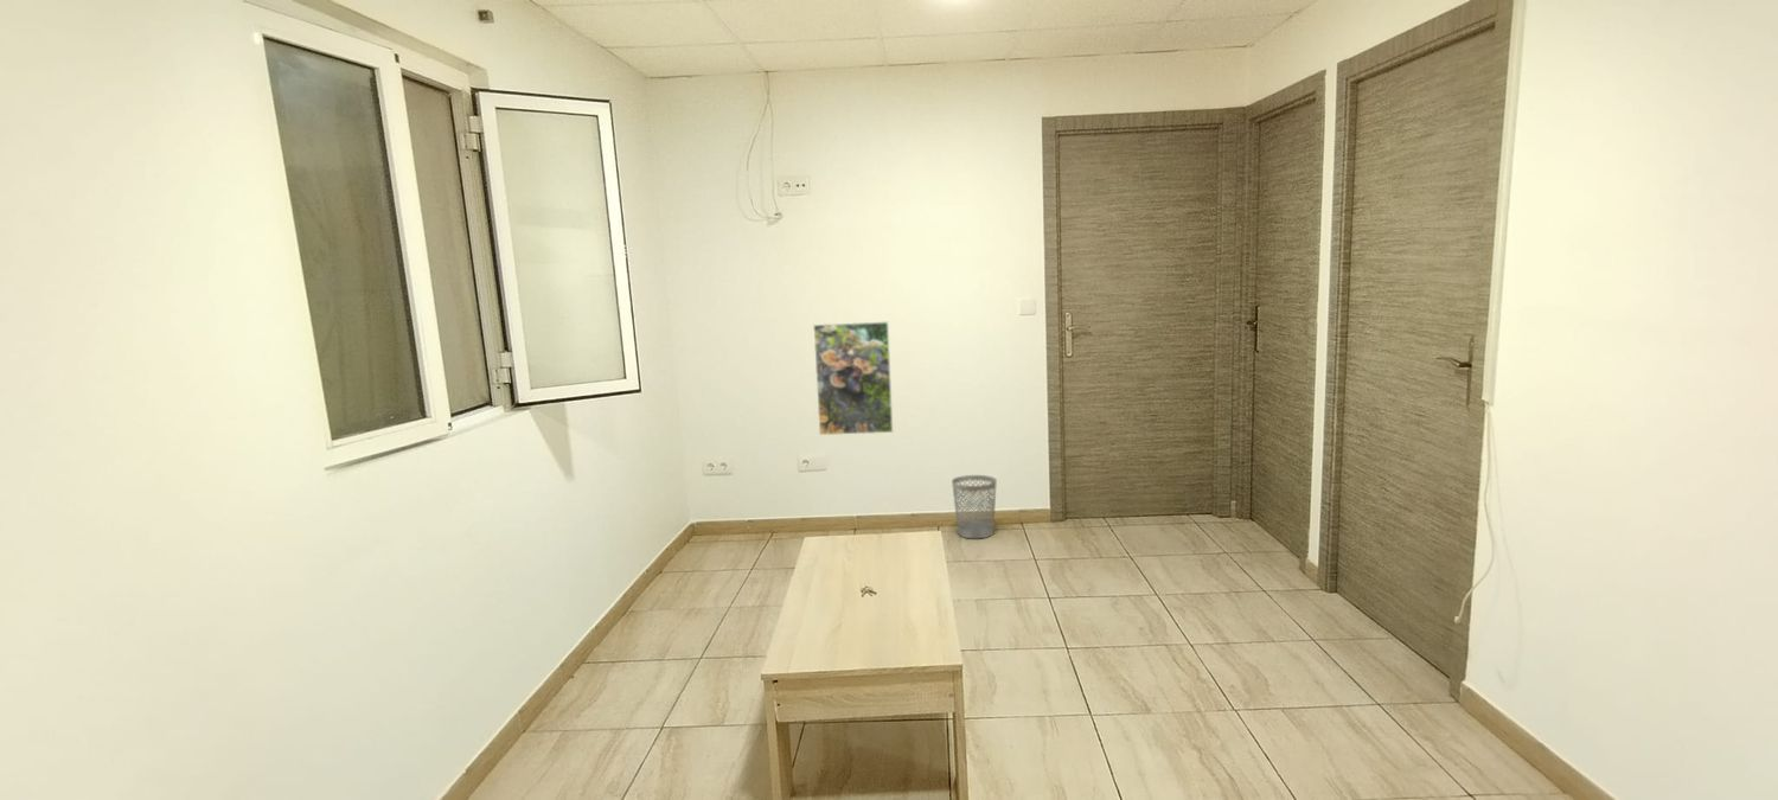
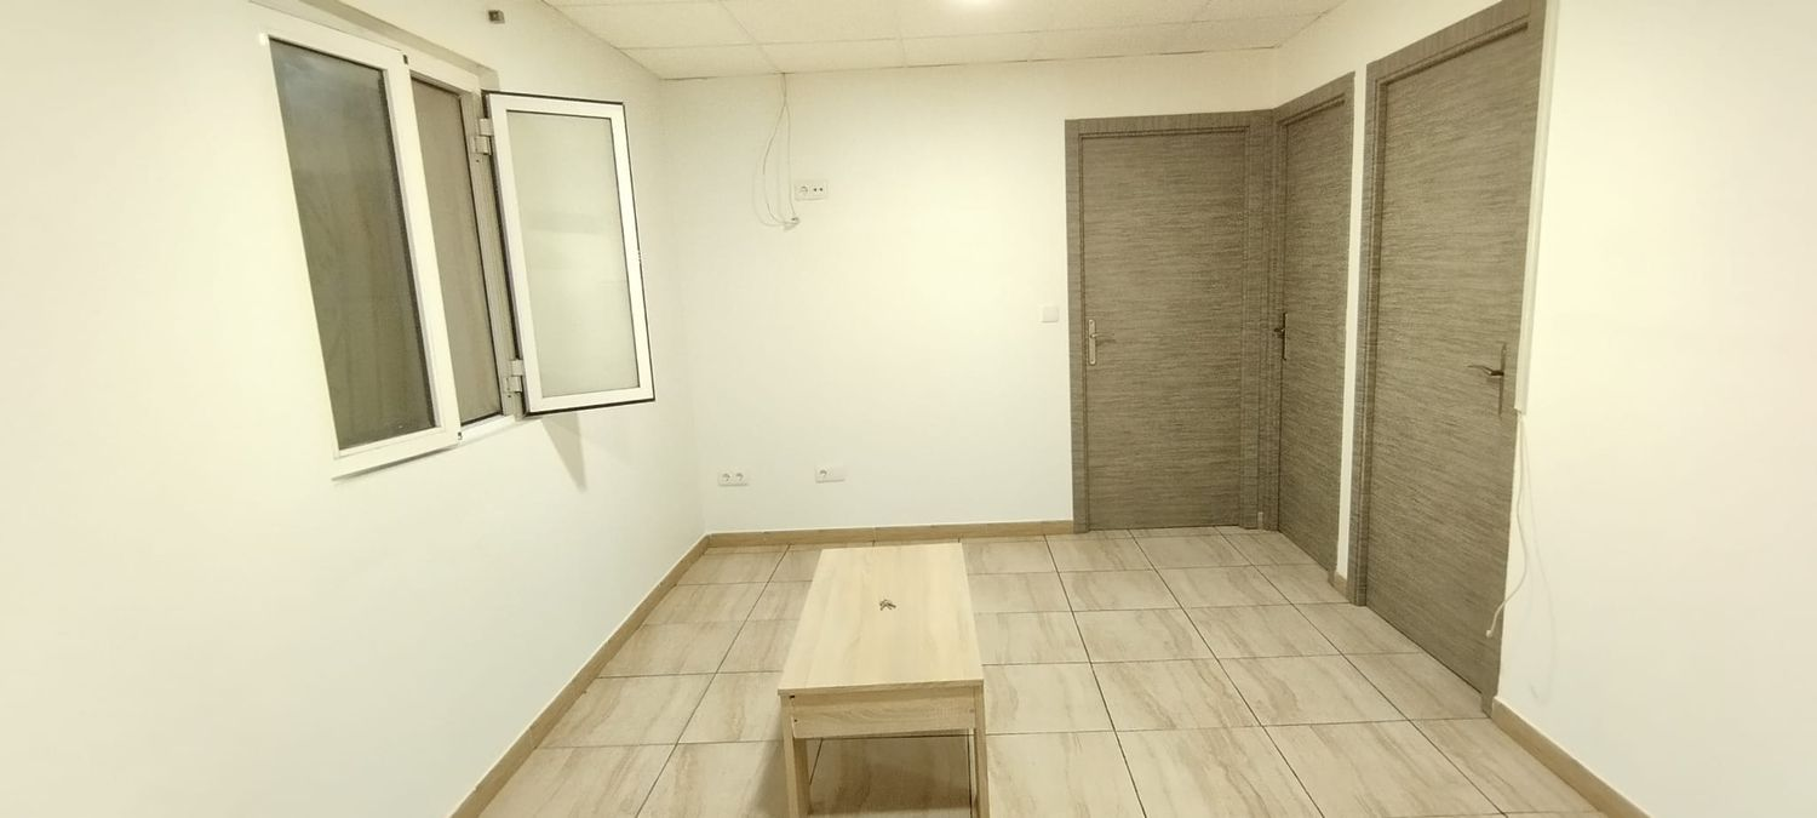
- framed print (853, 378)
- wastebasket (974, 507)
